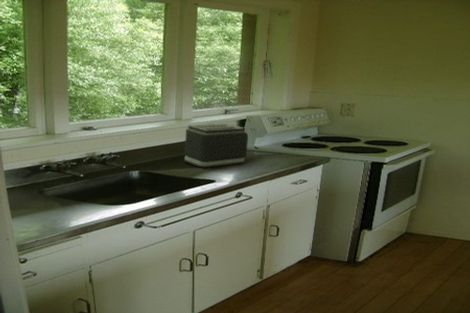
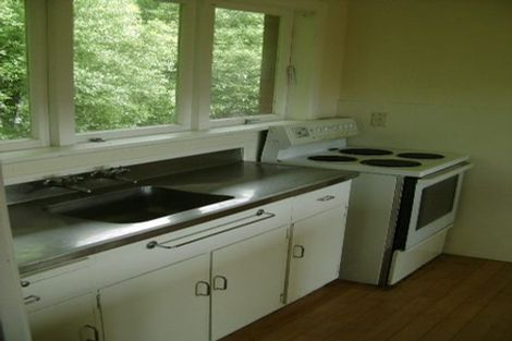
- toaster (217, 144)
